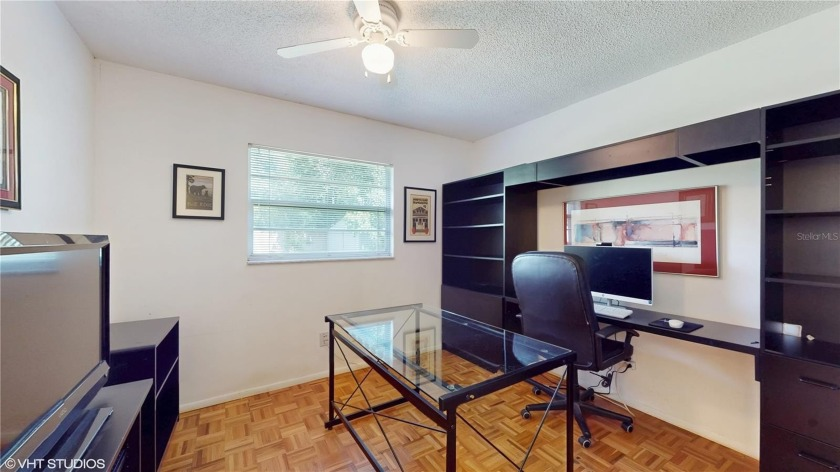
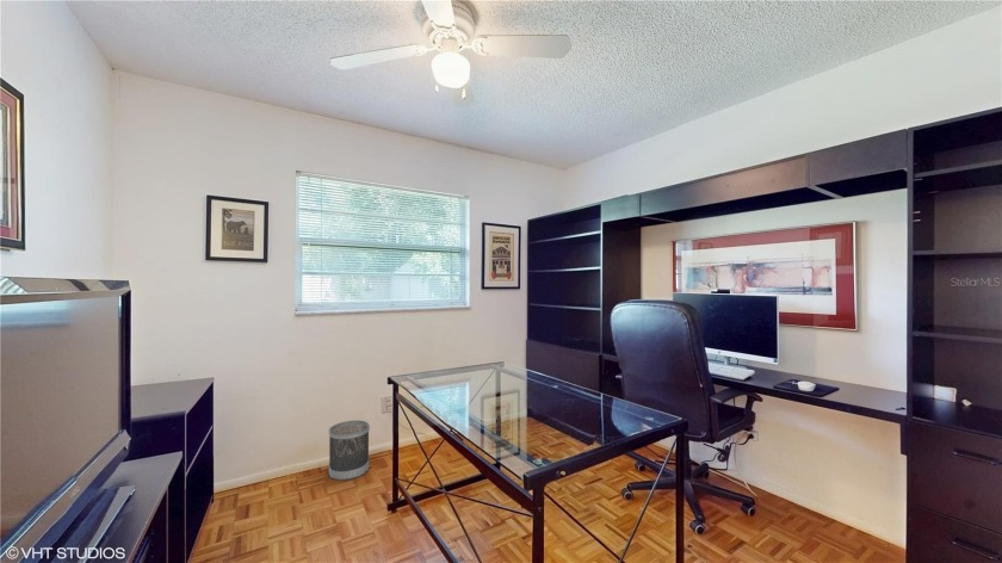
+ wastebasket (348, 448)
